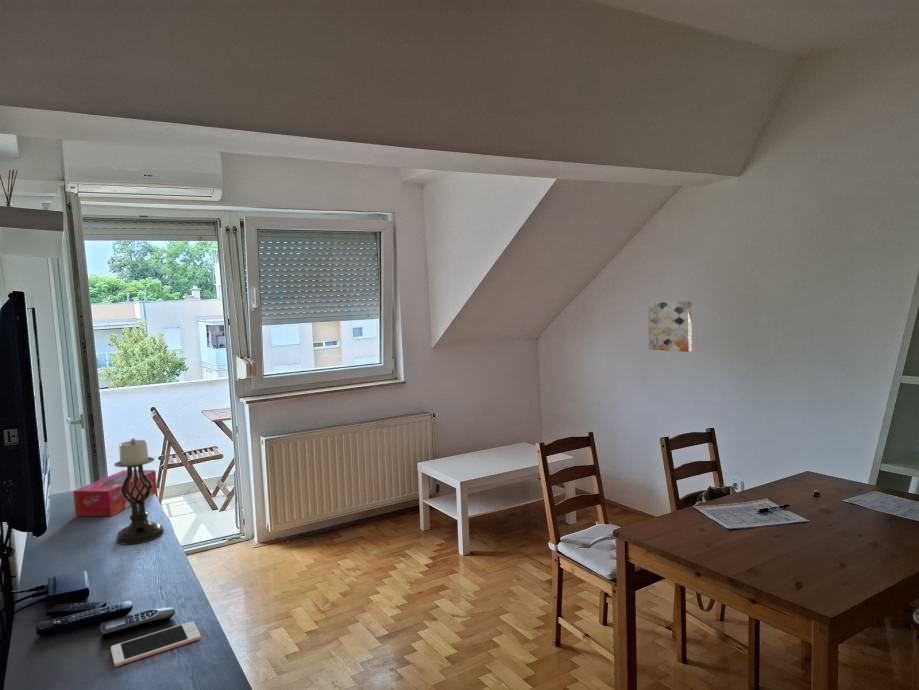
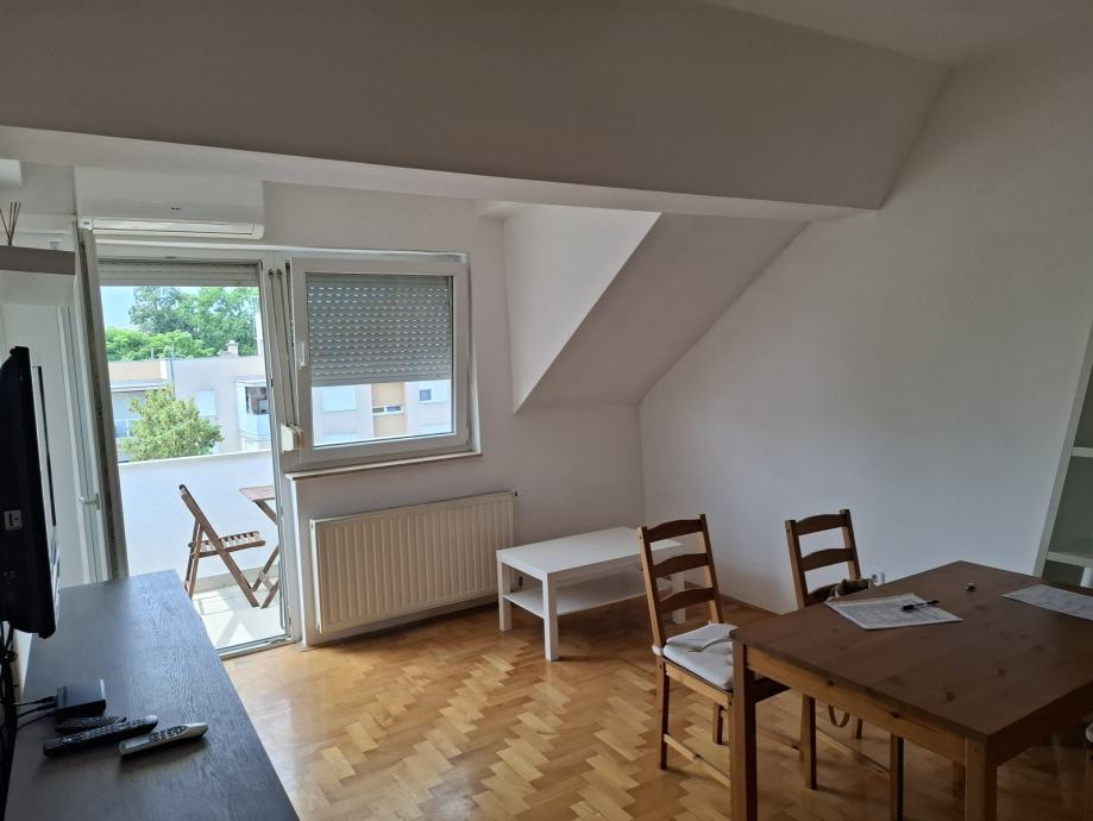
- candle holder (136, 487)
- wall art (669, 326)
- cell phone (156, 642)
- tissue box (117, 491)
